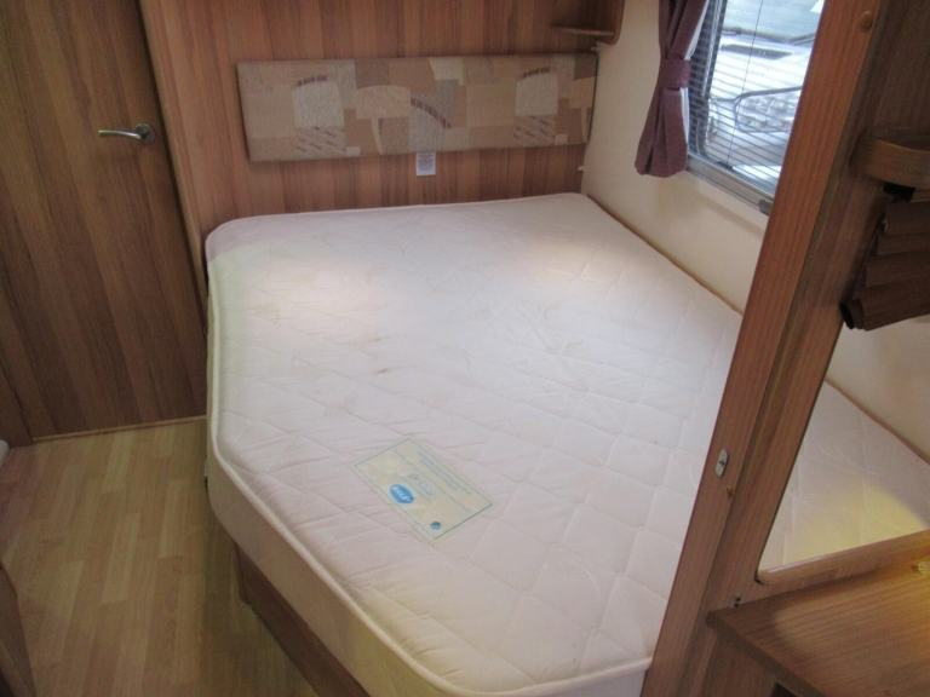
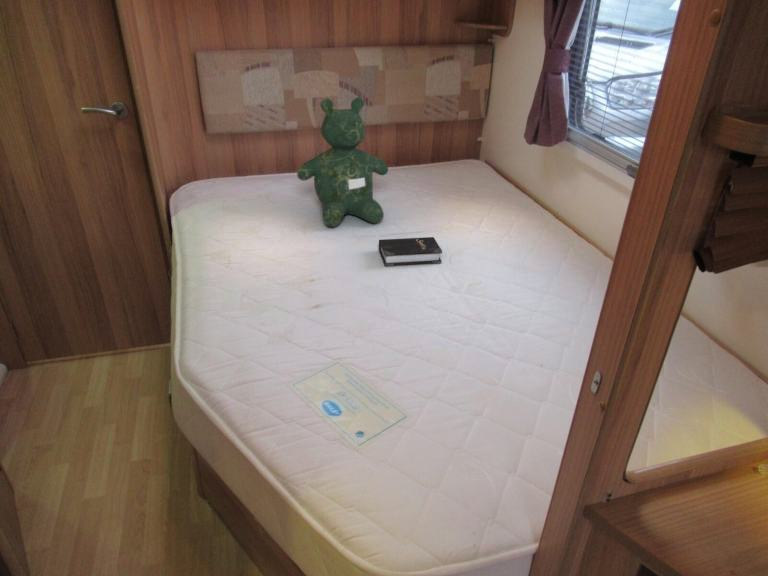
+ teddy bear (346, 161)
+ hardback book (409, 250)
